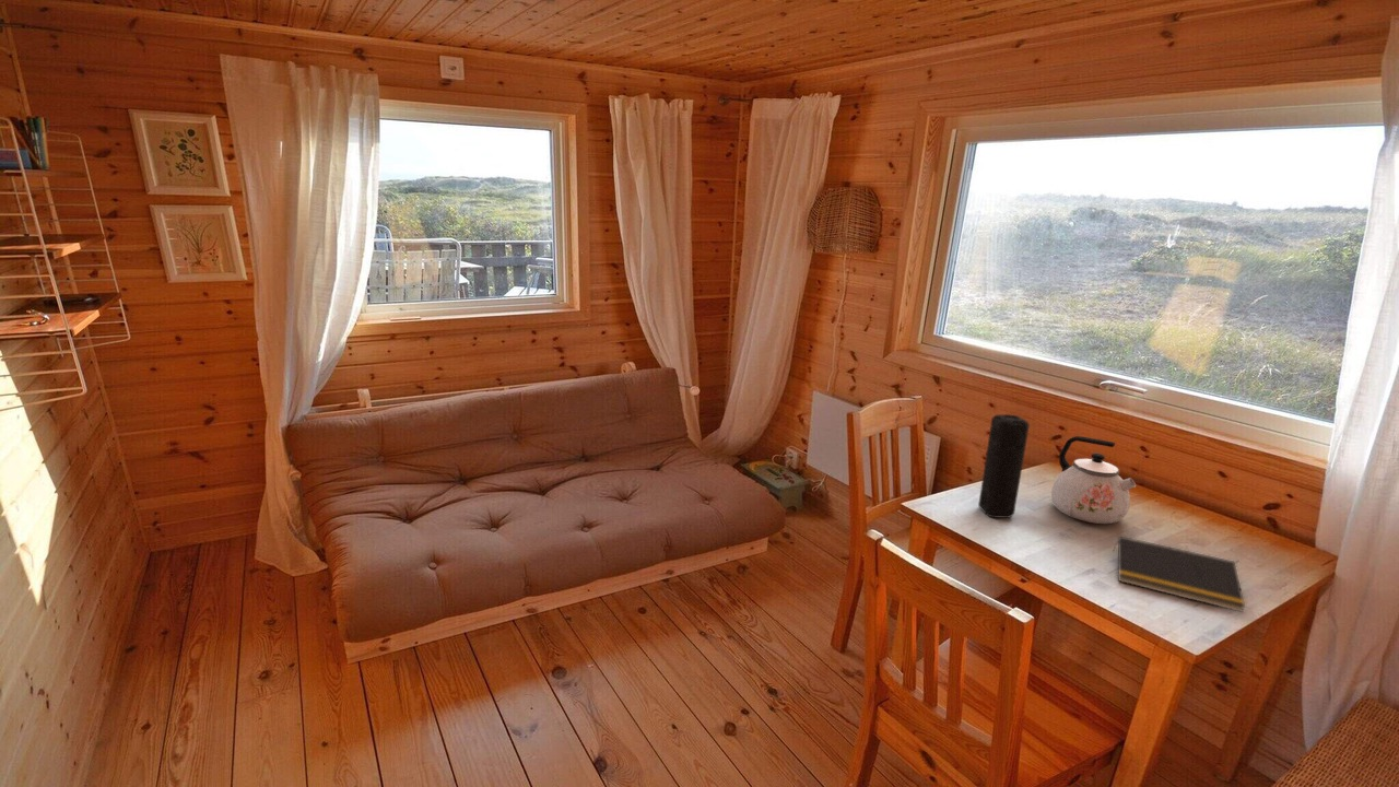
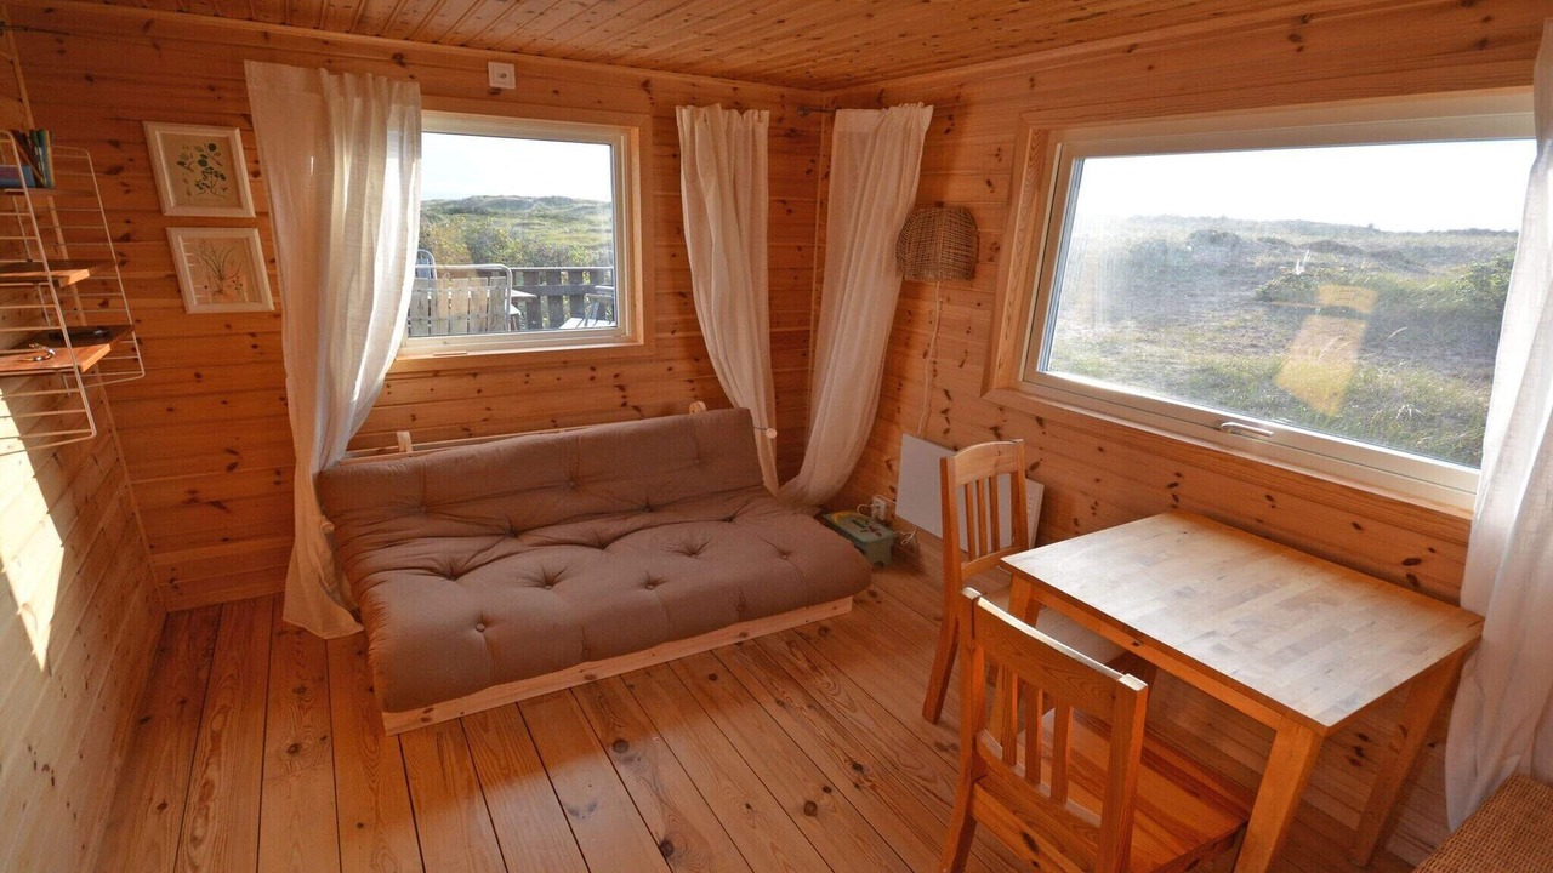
- kettle (1094, 478)
- speaker (1002, 466)
- notepad (1176, 571)
